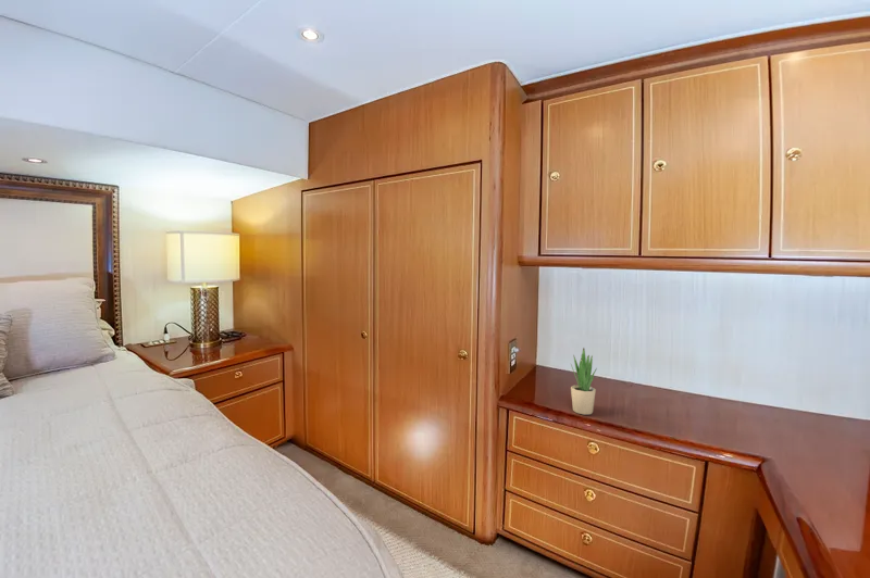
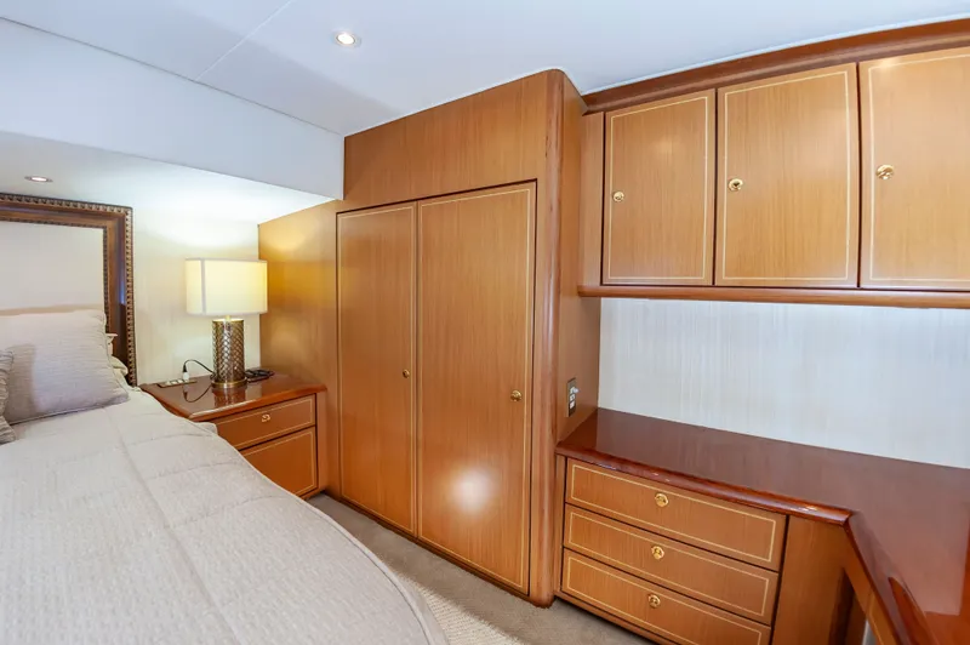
- potted plant (584, 378)
